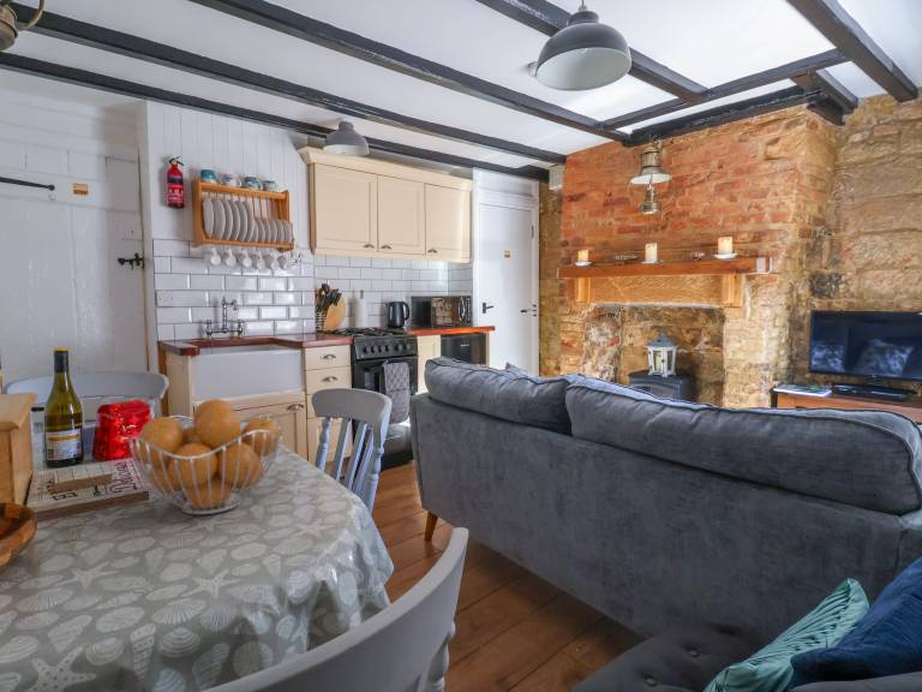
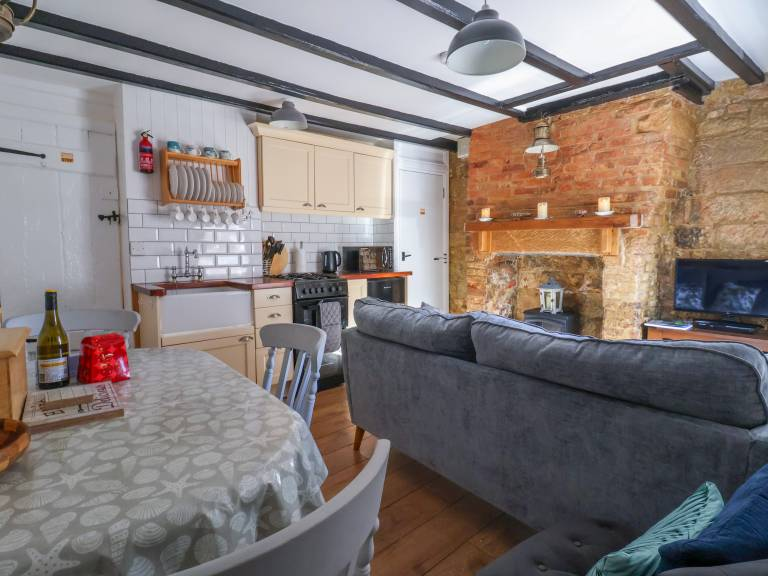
- fruit basket (210, 453)
